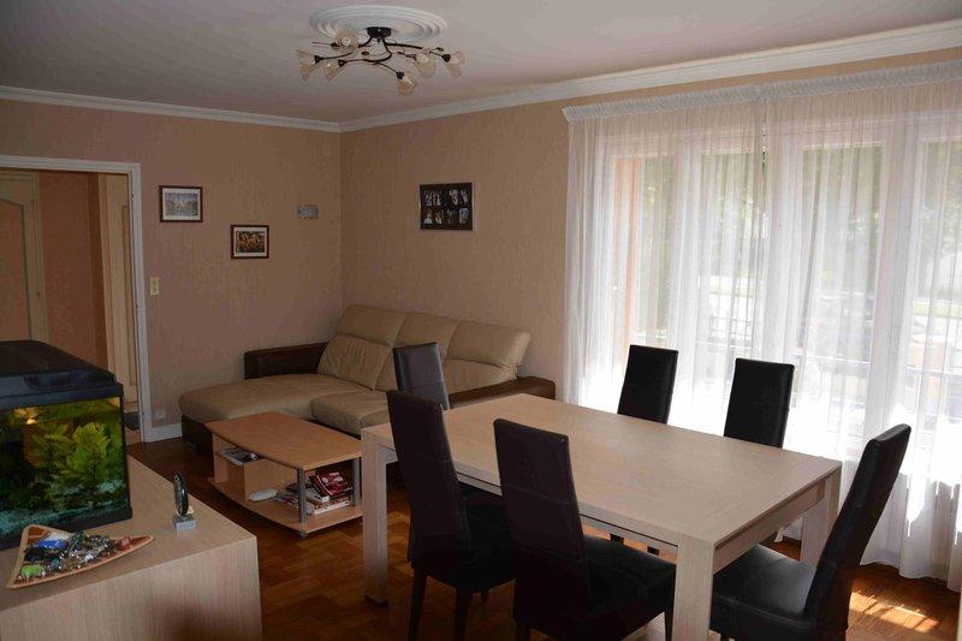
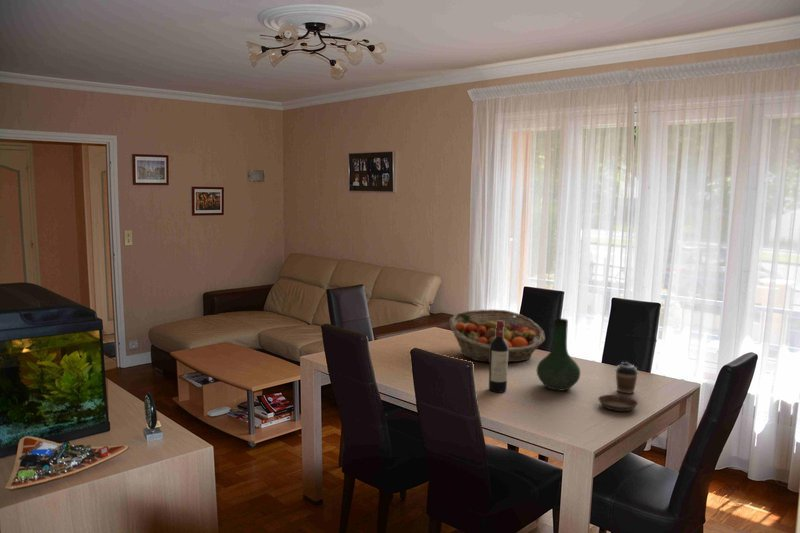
+ saucer (617, 403)
+ coffee cup (626, 377)
+ wine bottle (498, 355)
+ fruit basket (495, 335)
+ vase (559, 353)
